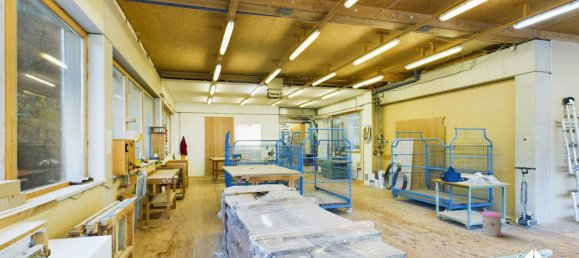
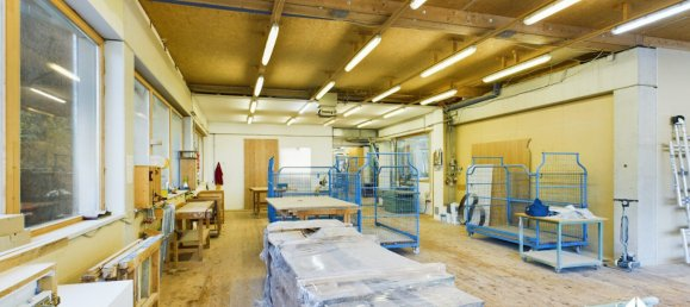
- trash can (491, 223)
